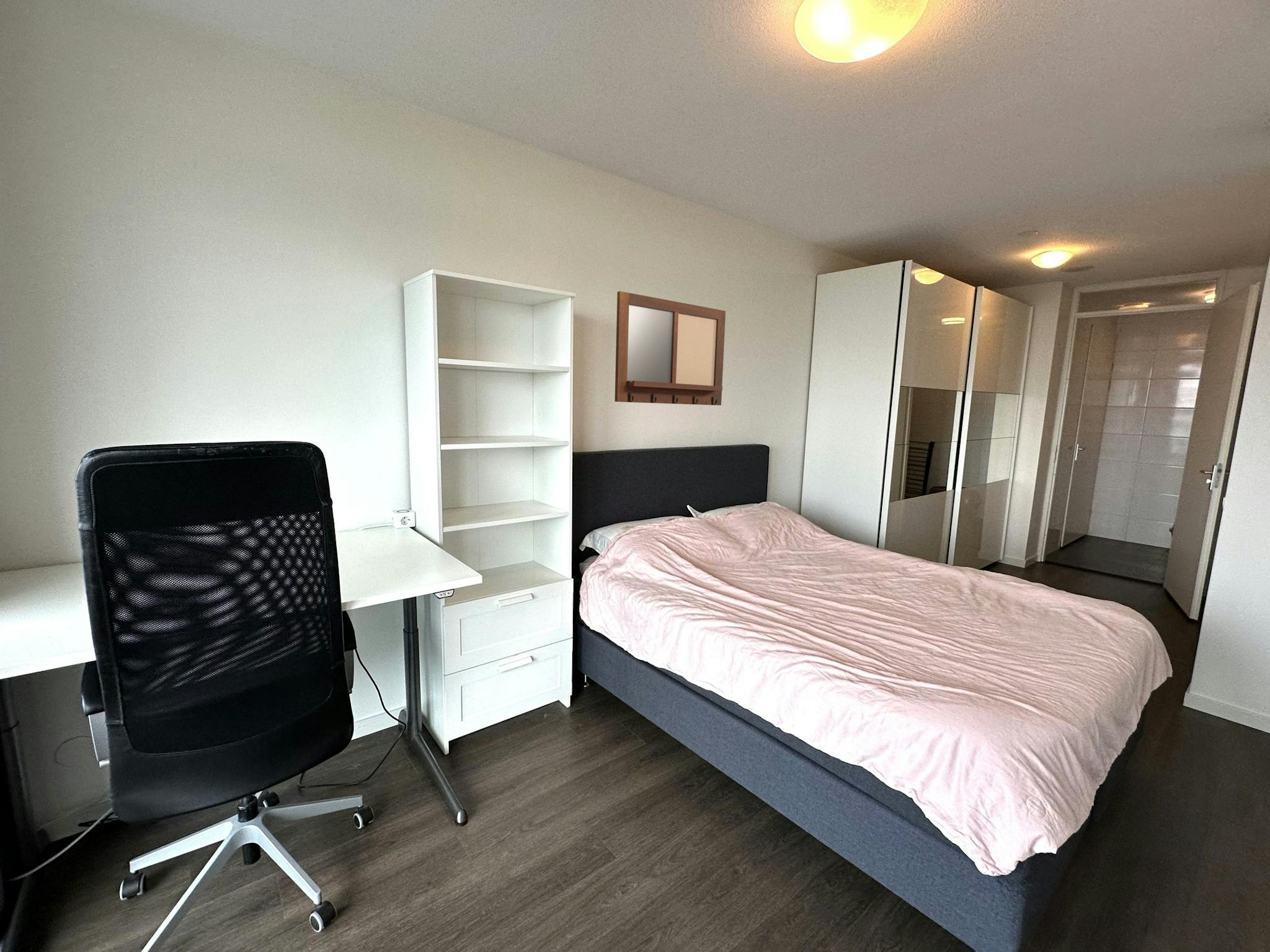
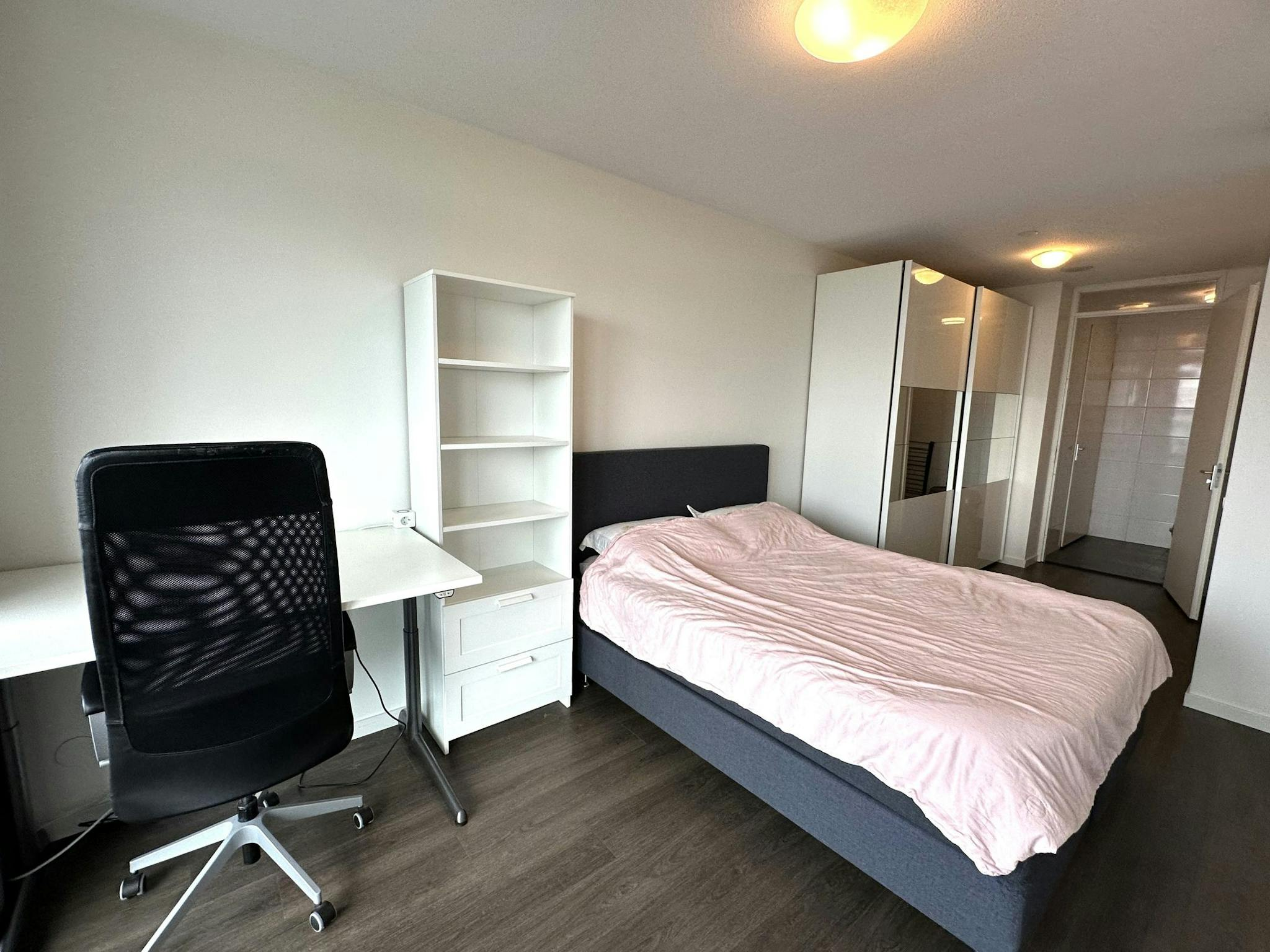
- writing board (677, 353)
